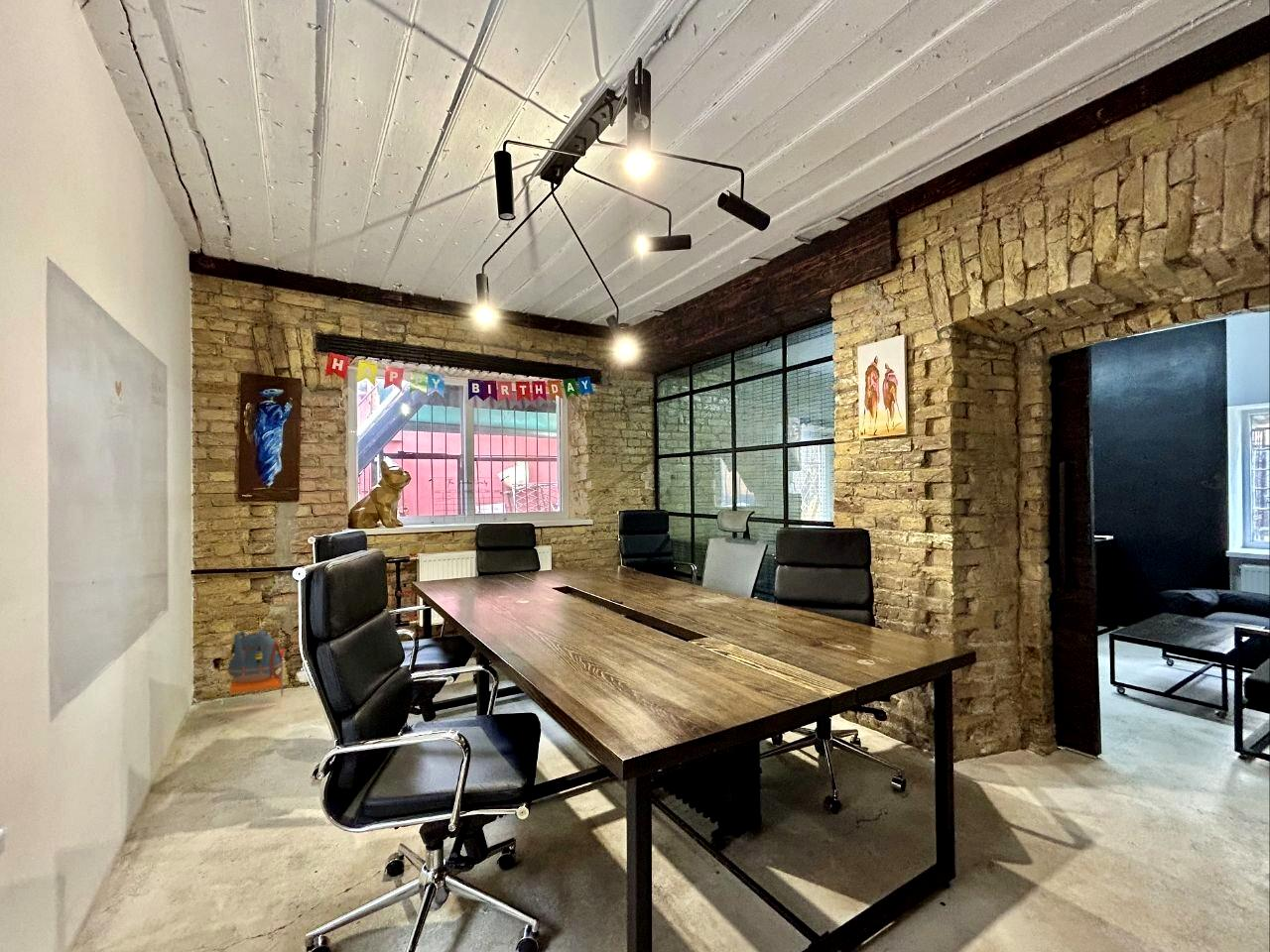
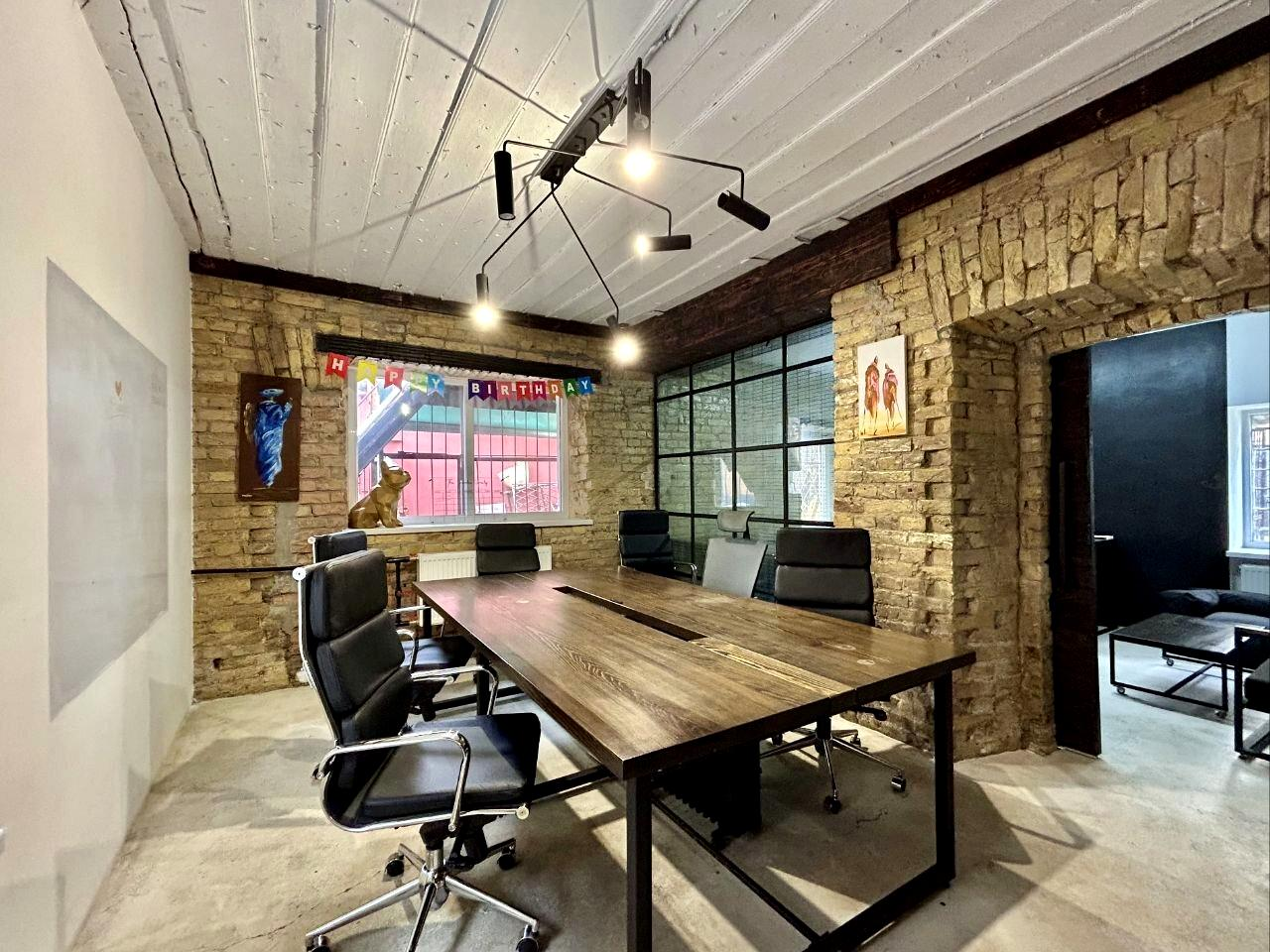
- backpack (252, 668)
